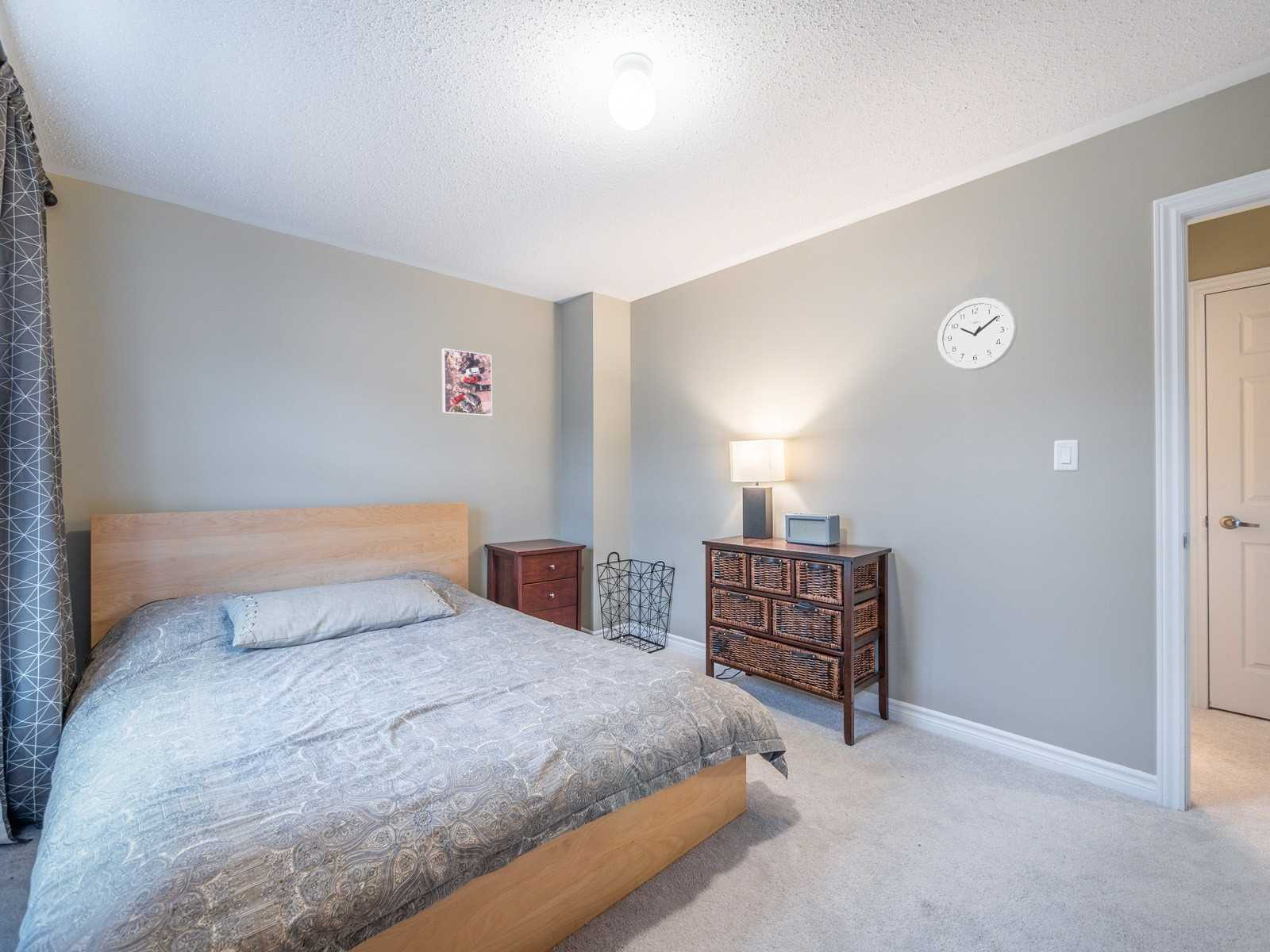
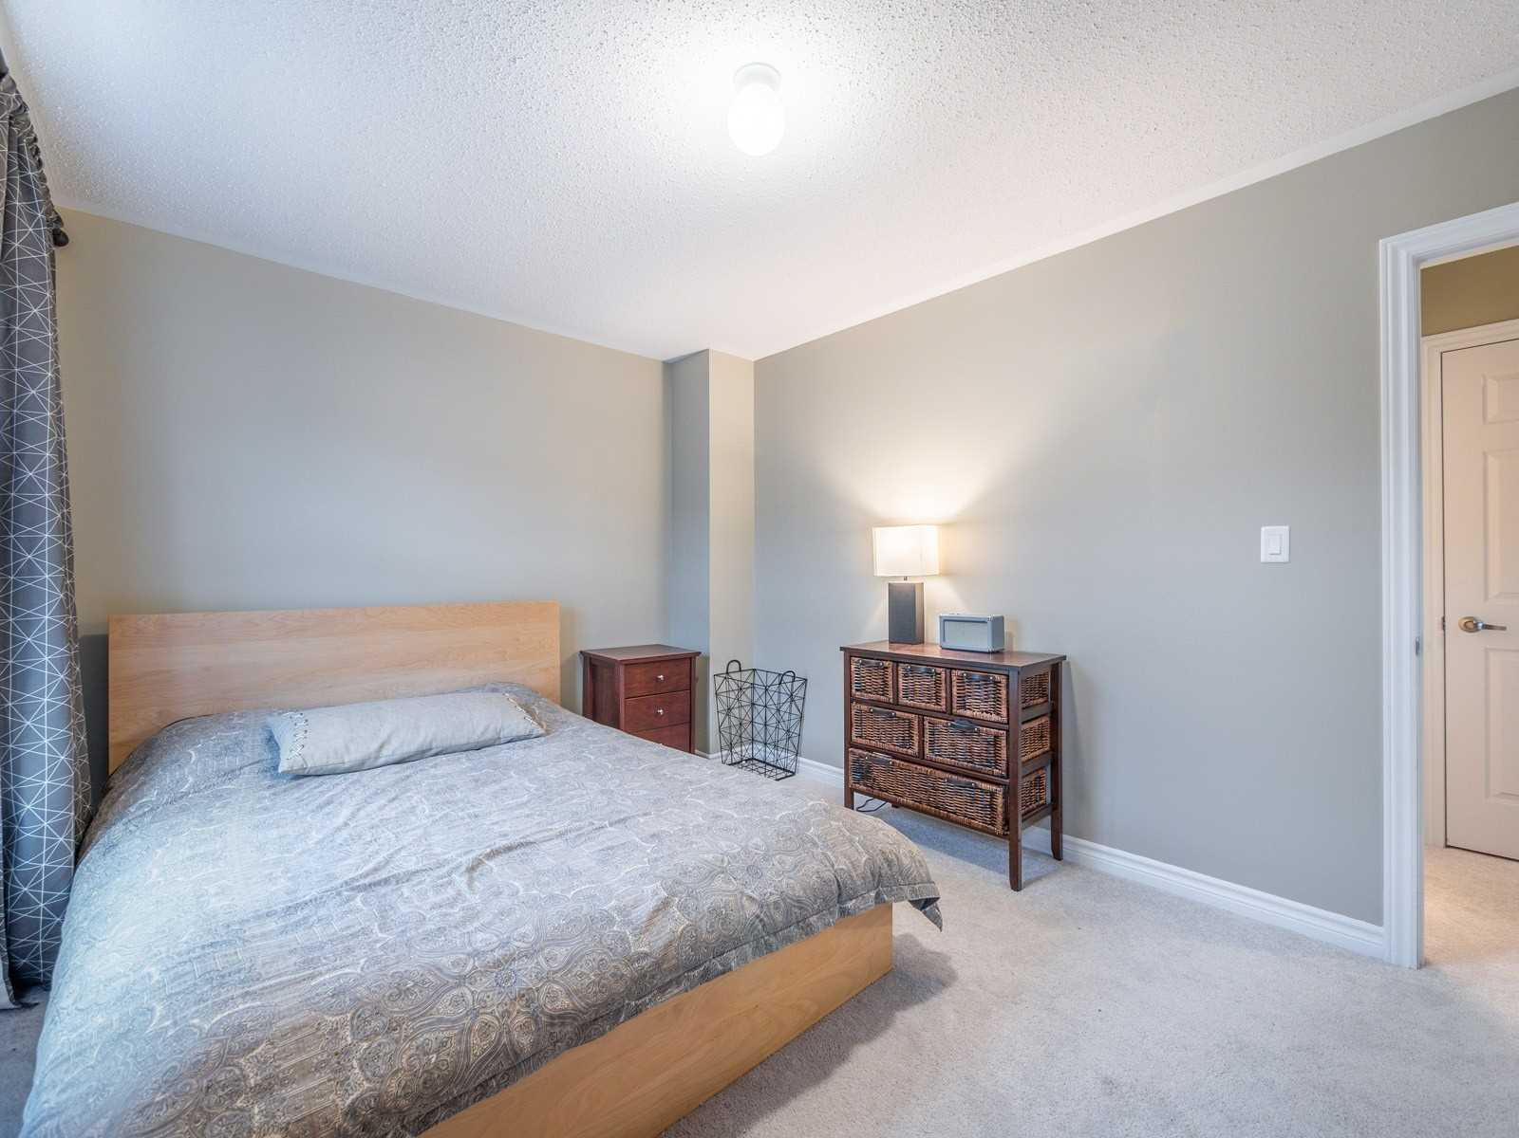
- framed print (468, 383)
- wall clock (975, 334)
